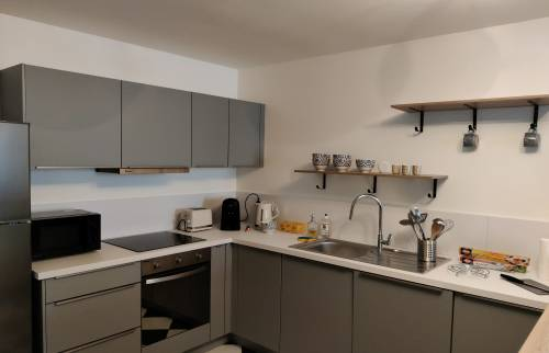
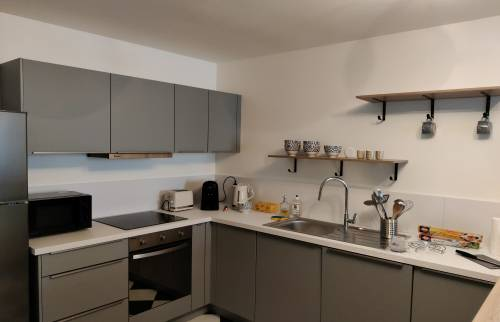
+ mug (400, 244)
